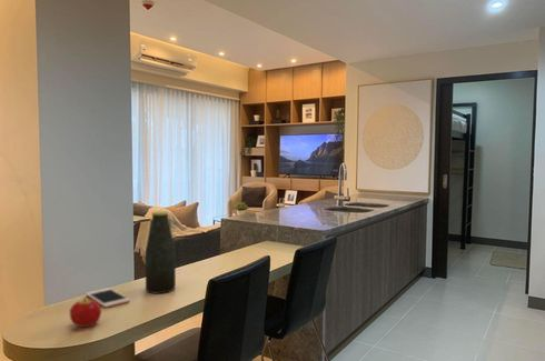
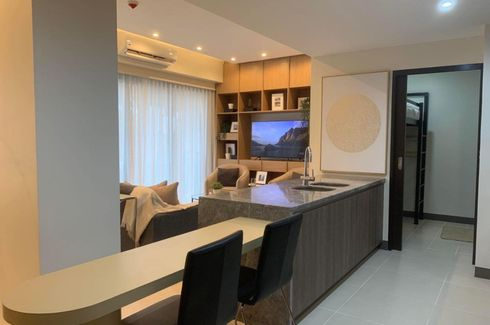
- fruit (86, 311)
- bottle (160, 250)
- cell phone (107, 297)
